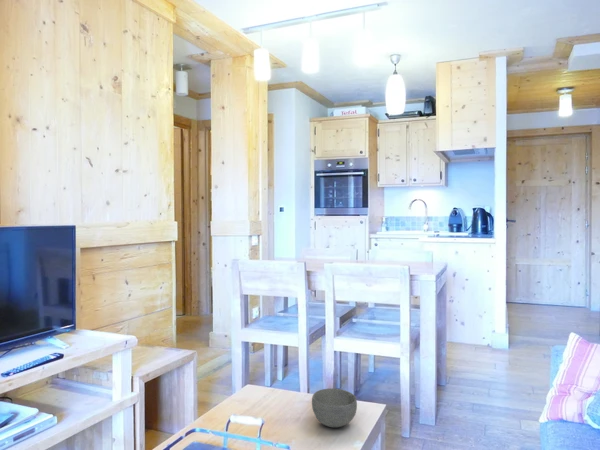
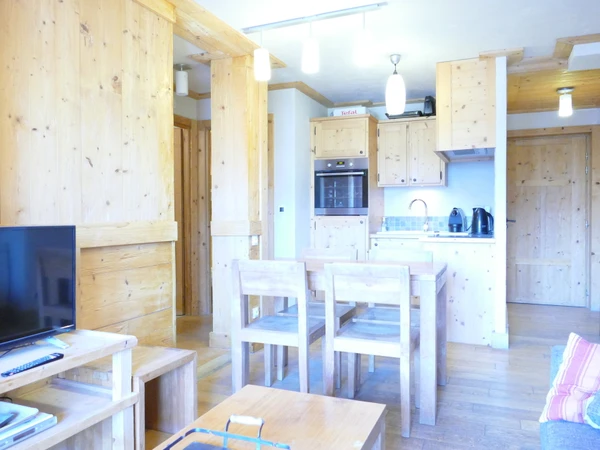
- bowl (334, 410)
